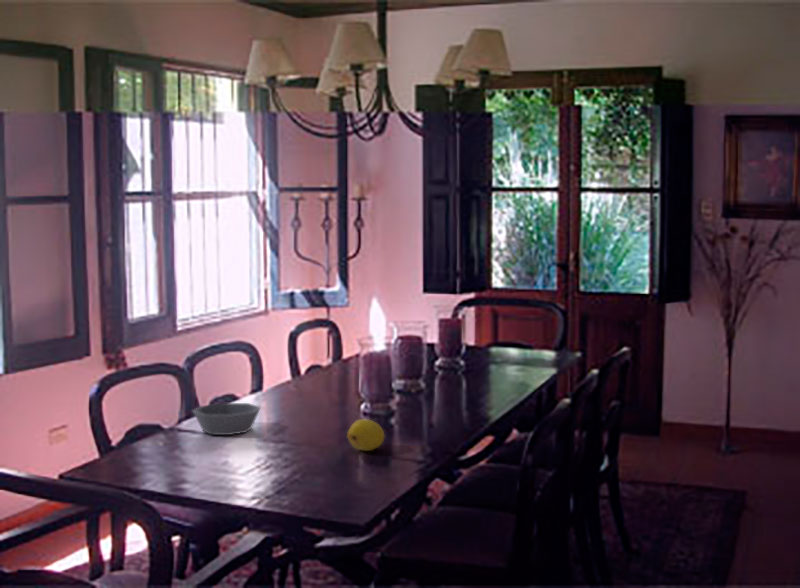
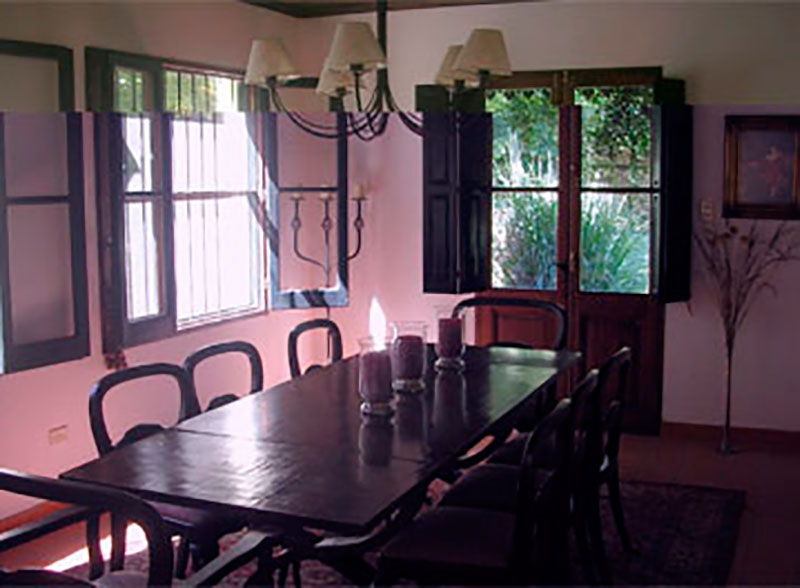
- fruit (364, 434)
- bowl (227, 419)
